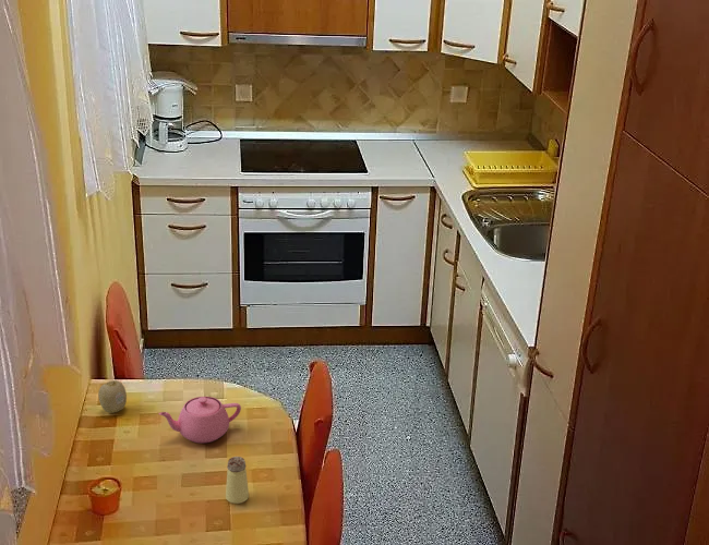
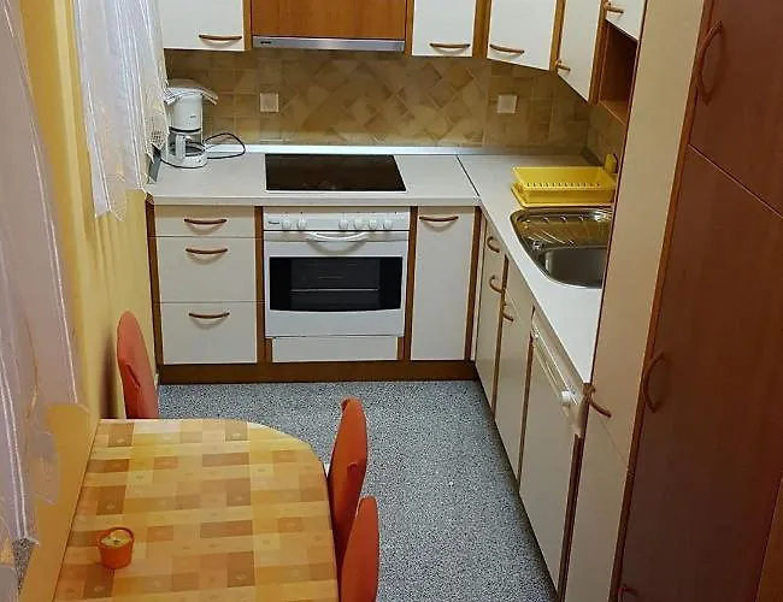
- saltshaker (237, 479)
- fruit (112, 397)
- teapot (200, 416)
